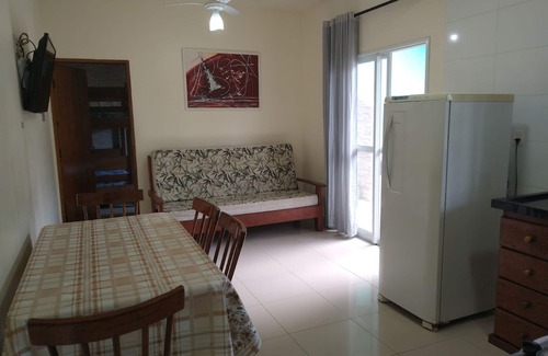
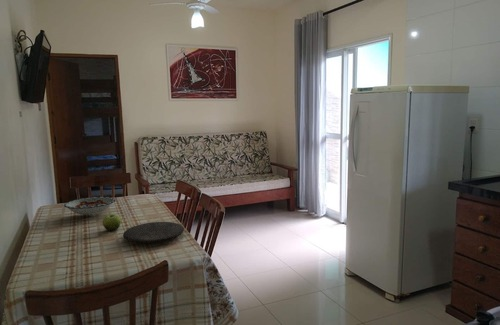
+ bowl (90, 208)
+ fruit (111, 221)
+ plate (154, 233)
